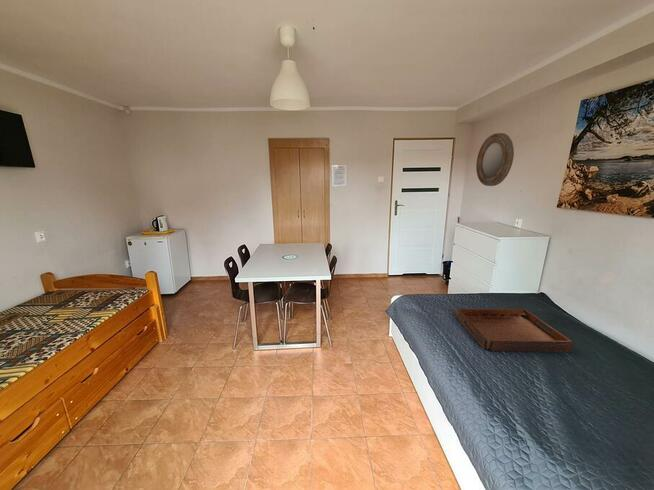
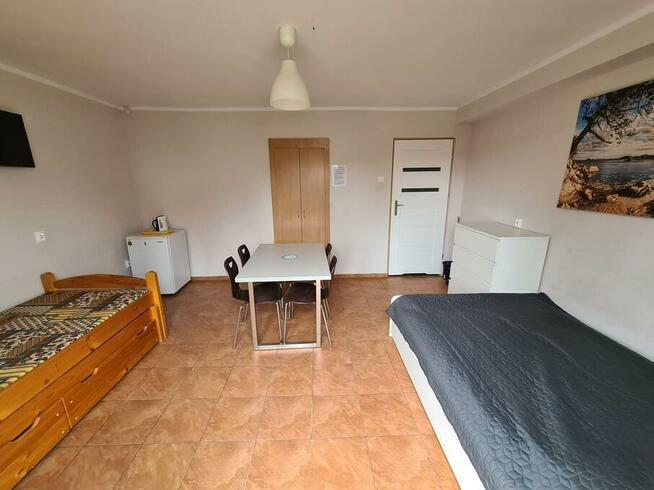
- home mirror (493, 160)
- serving tray (507, 327)
